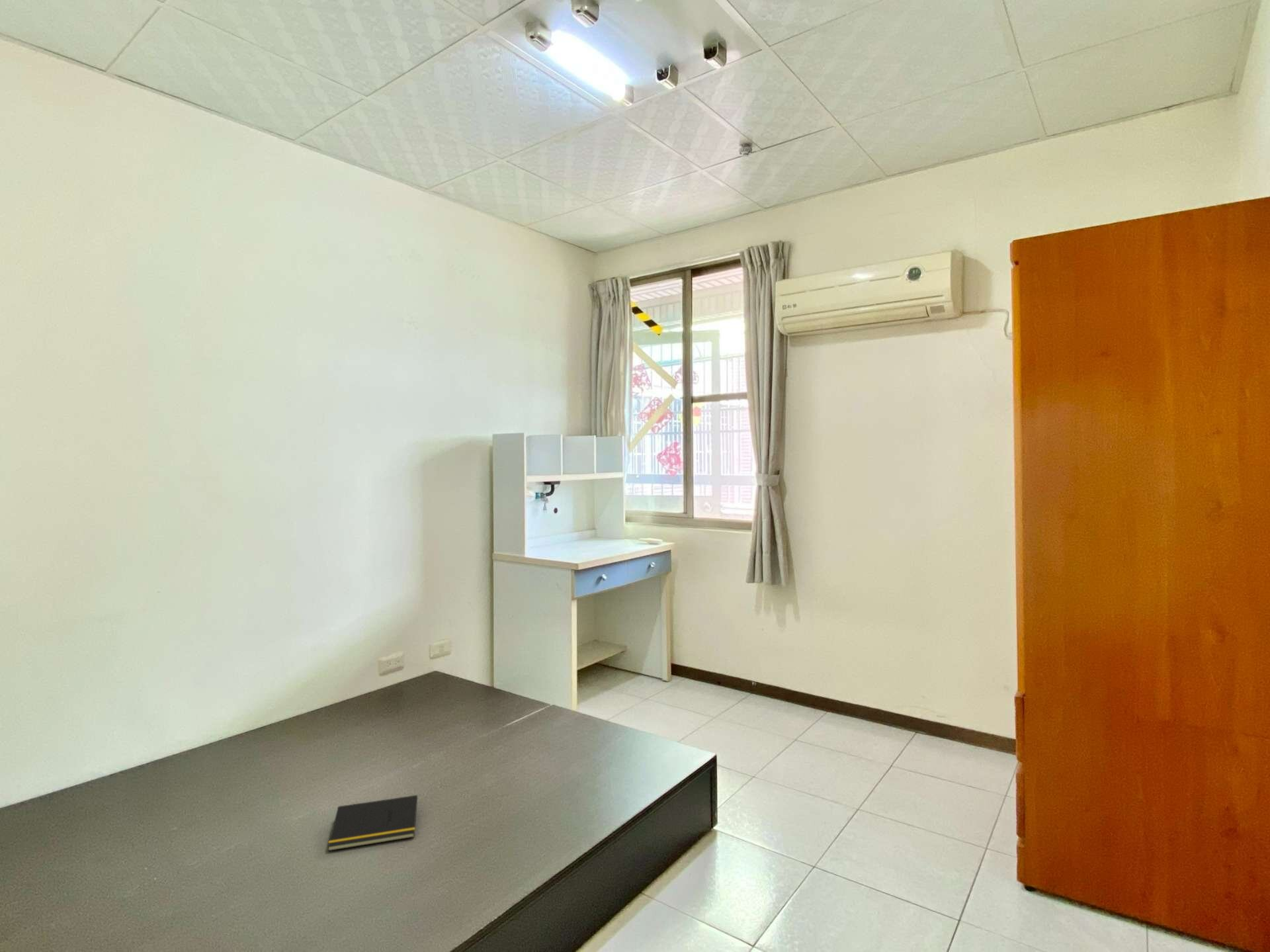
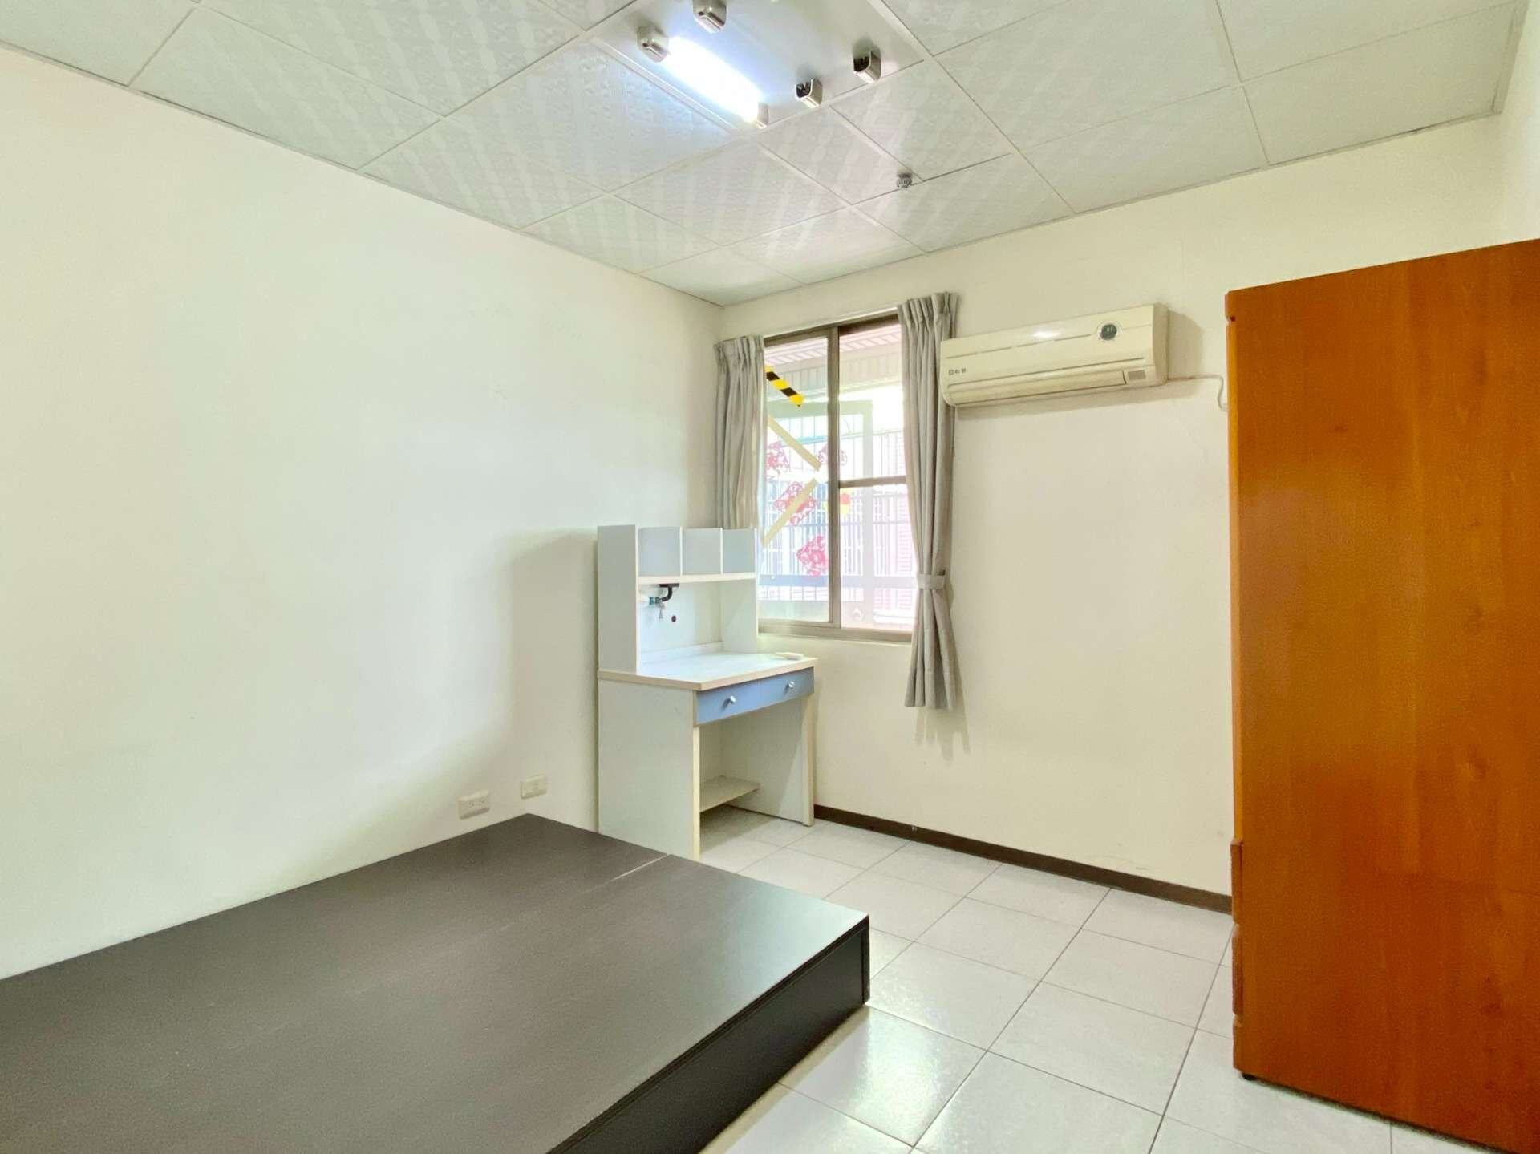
- notepad (375, 821)
